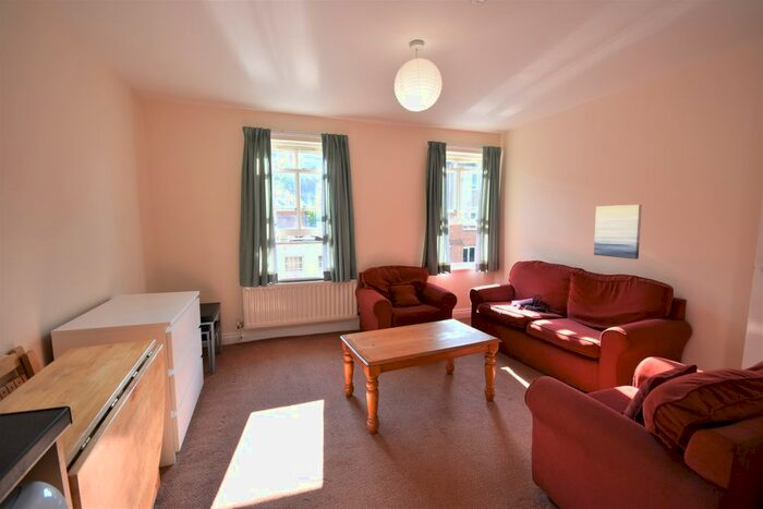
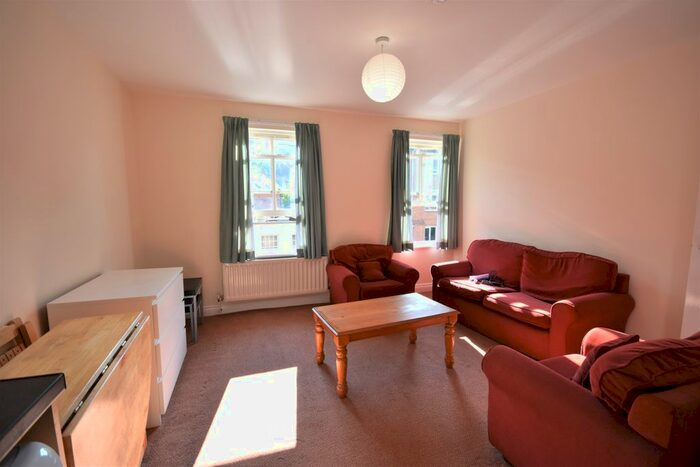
- wall art (616, 231)
